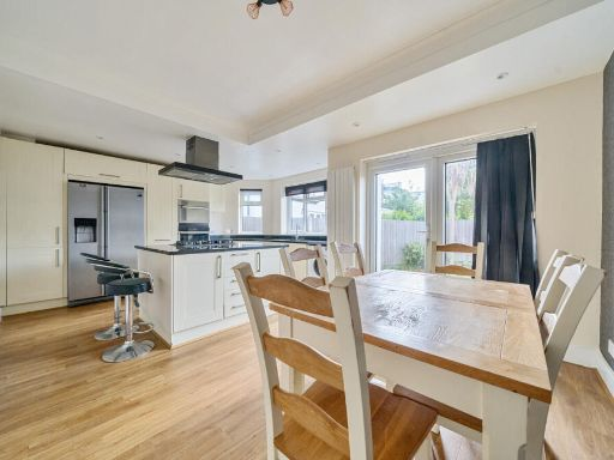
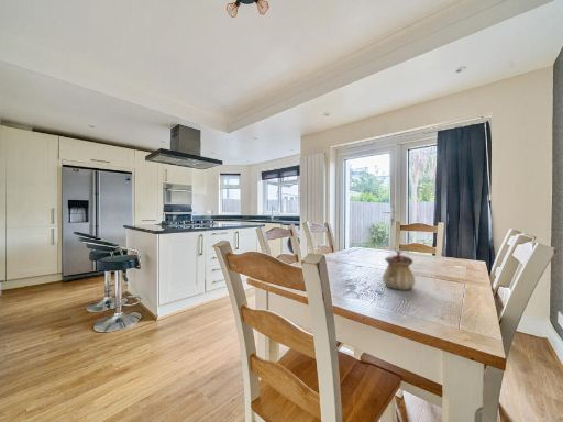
+ teapot (397, 268)
